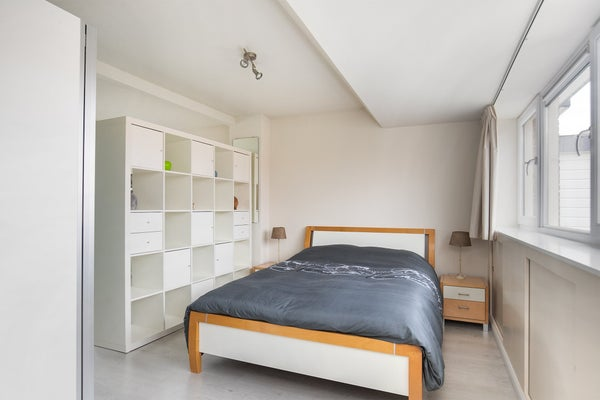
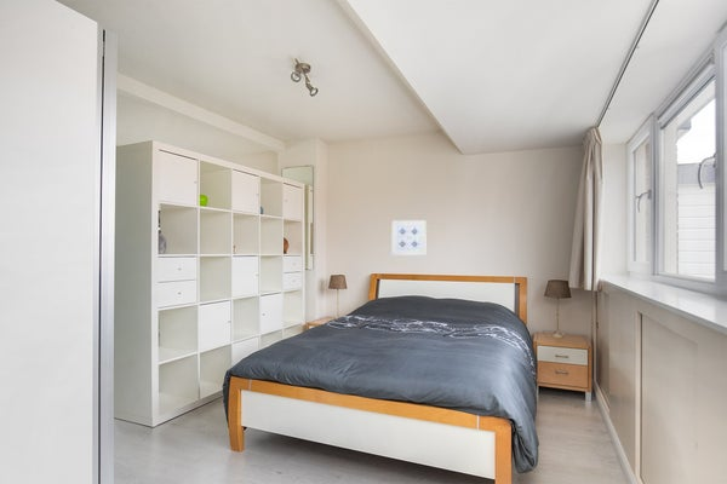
+ wall art (408, 237)
